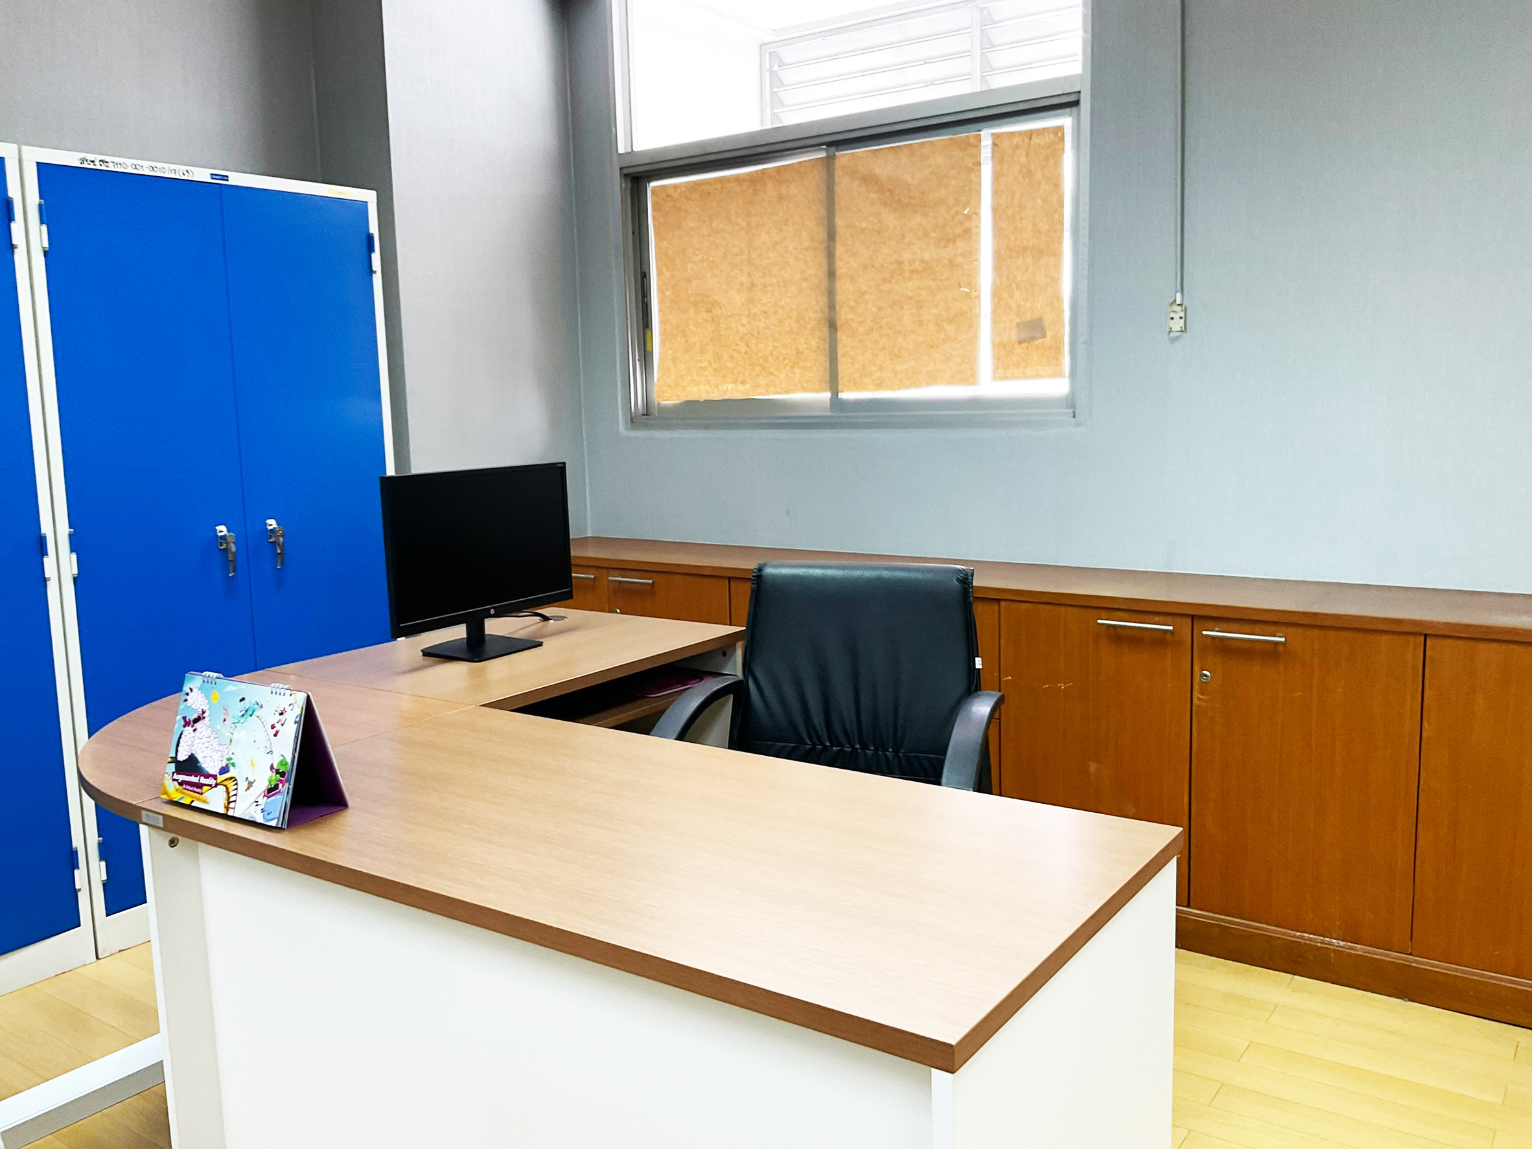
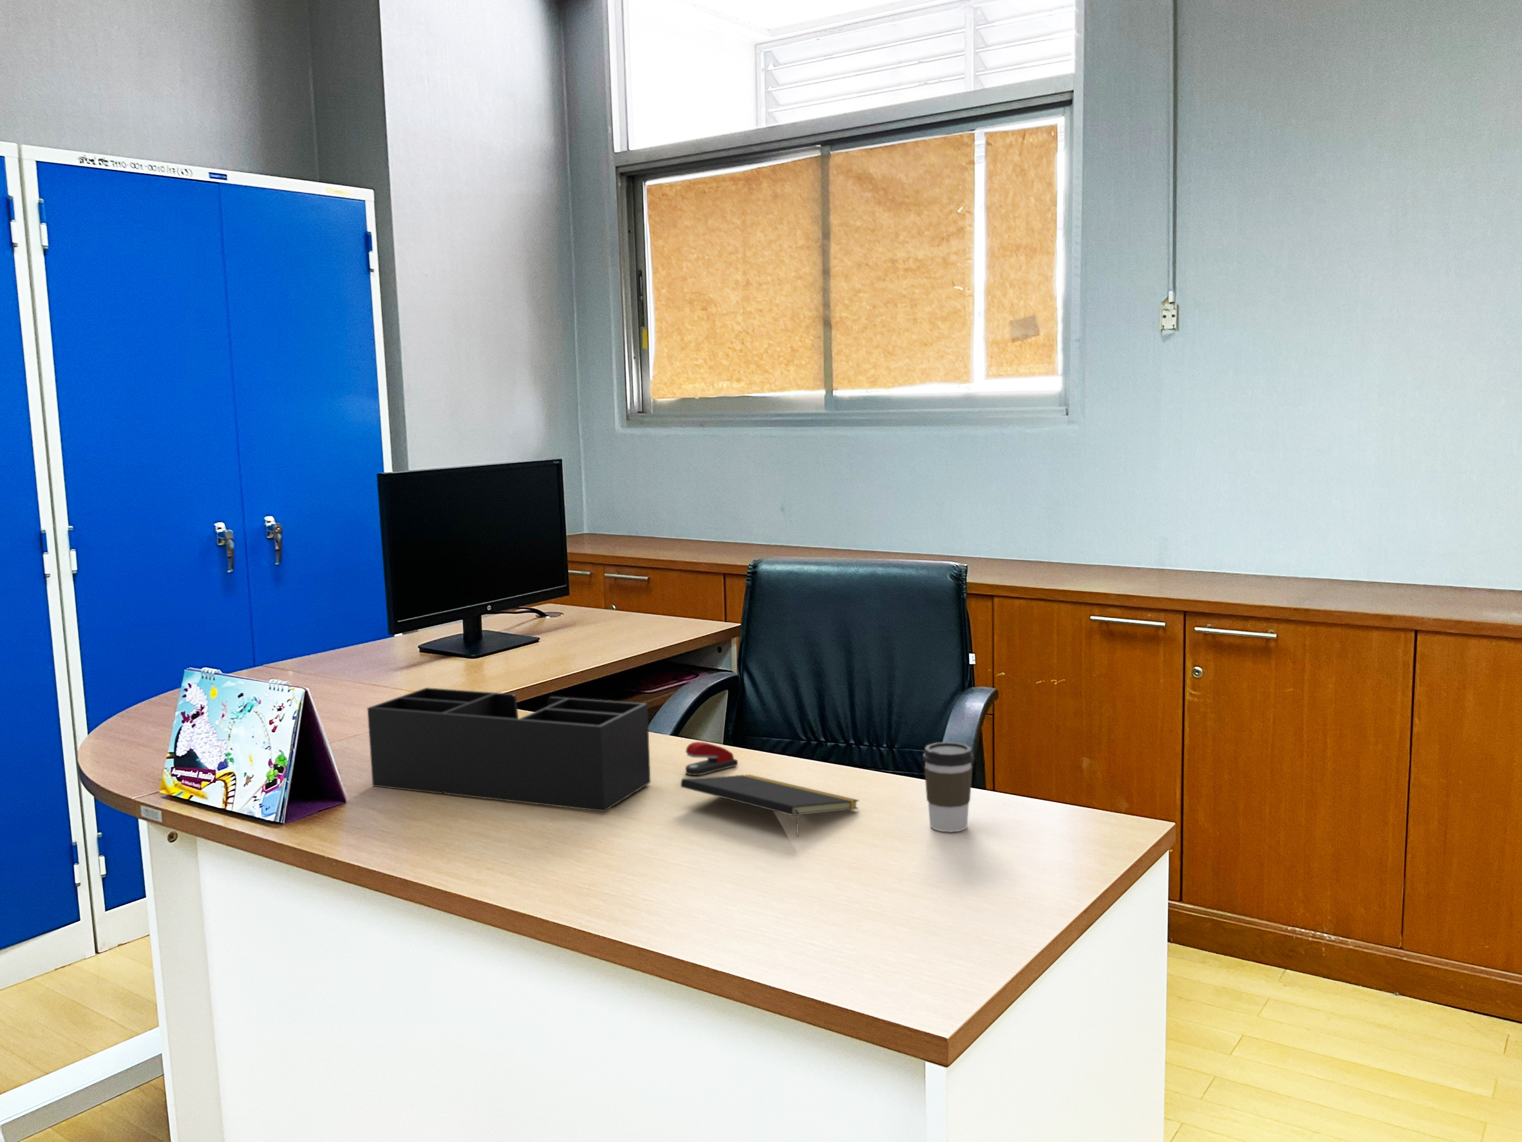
+ desk organizer (509, 745)
+ coffee cup (949, 787)
+ notepad (769, 794)
+ stapler (709, 755)
